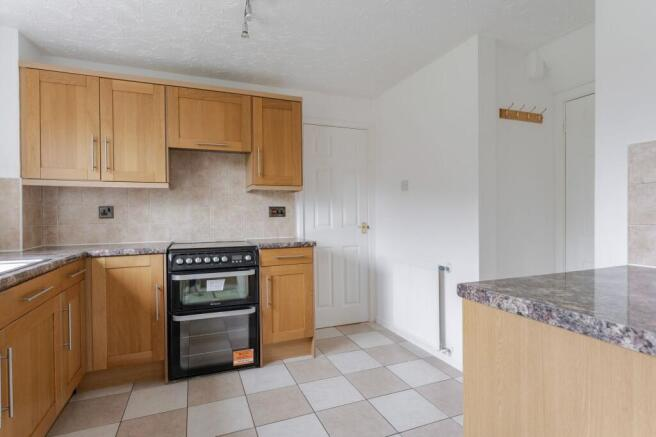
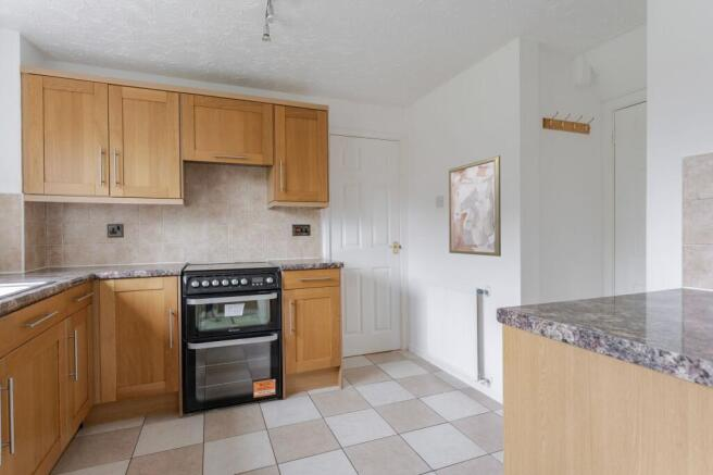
+ wall art (472, 209)
